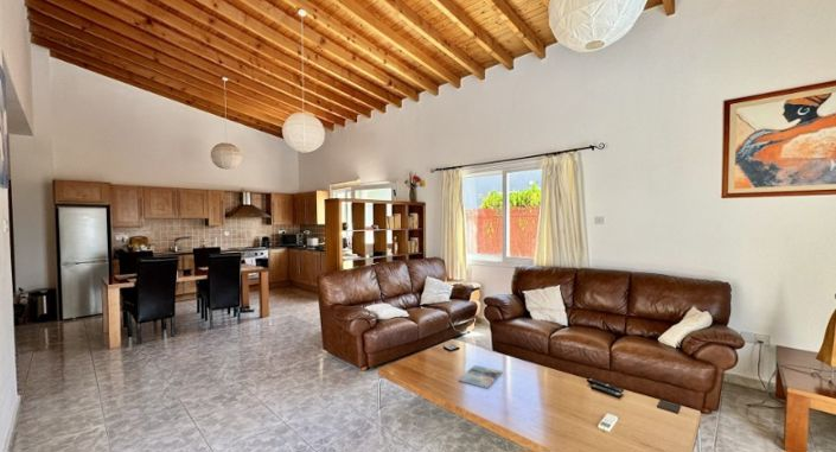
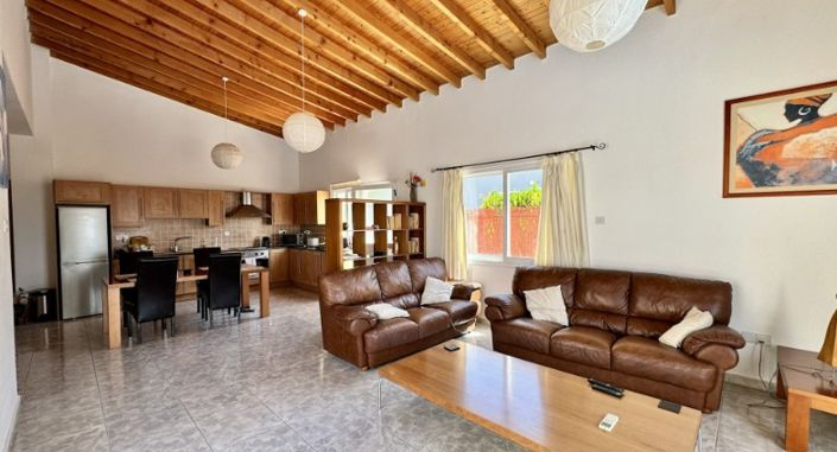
- magazine (480, 375)
